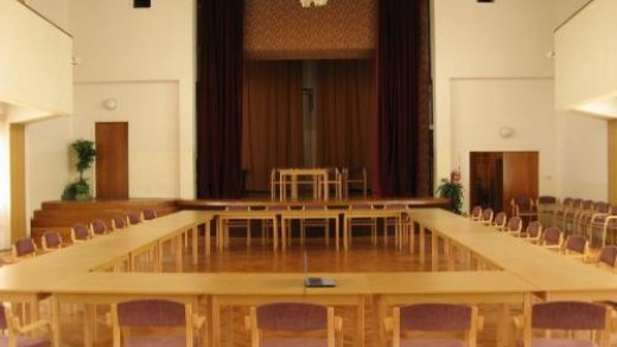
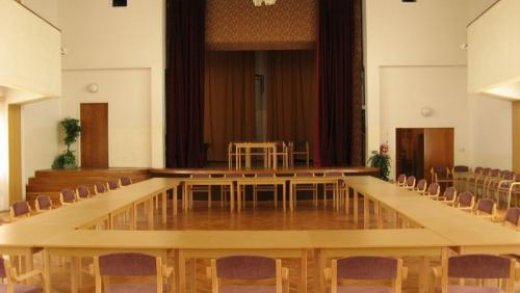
- laptop (319, 277)
